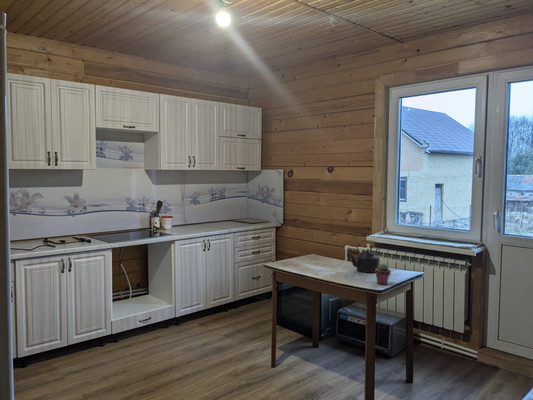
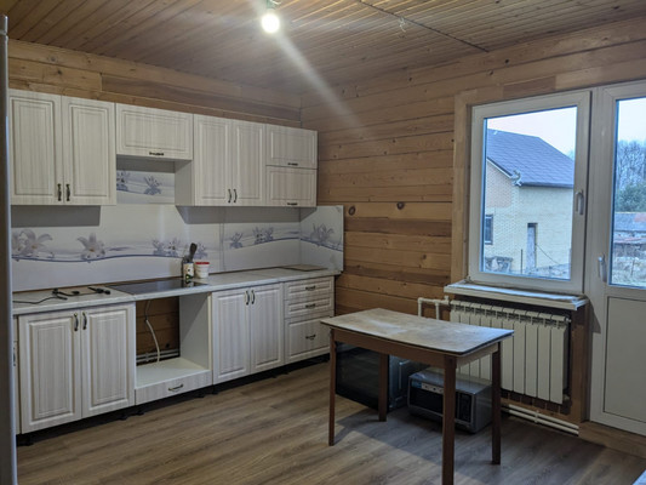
- potted succulent (382, 273)
- kettle (362, 255)
